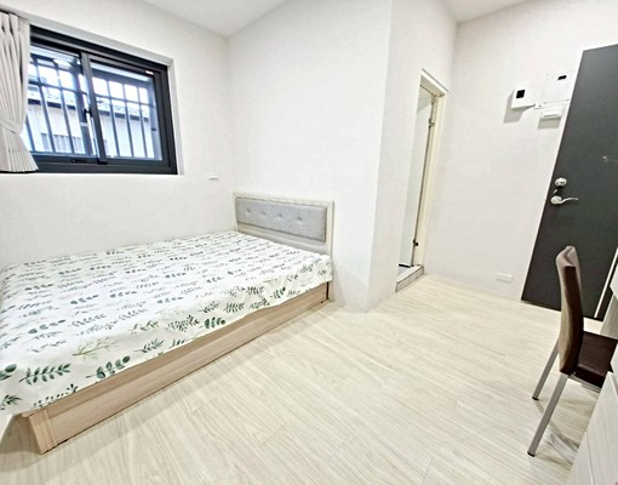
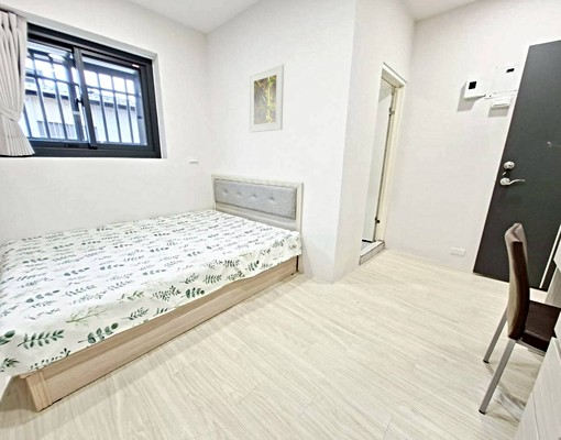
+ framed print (264, 101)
